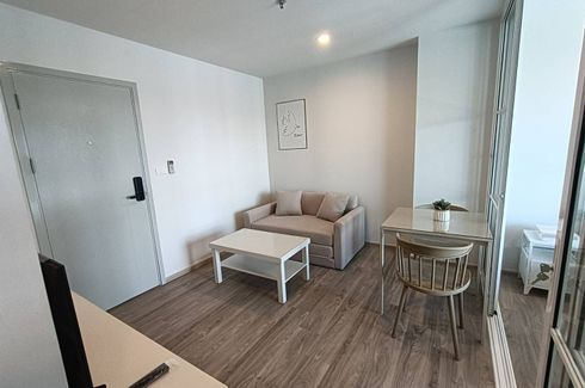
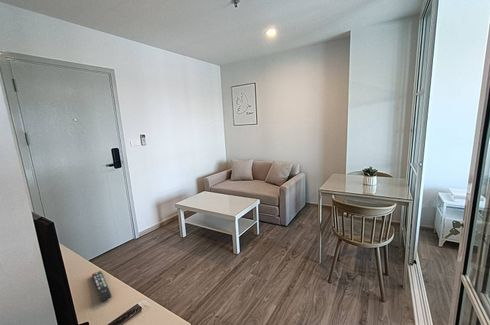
+ remote control (101, 284)
